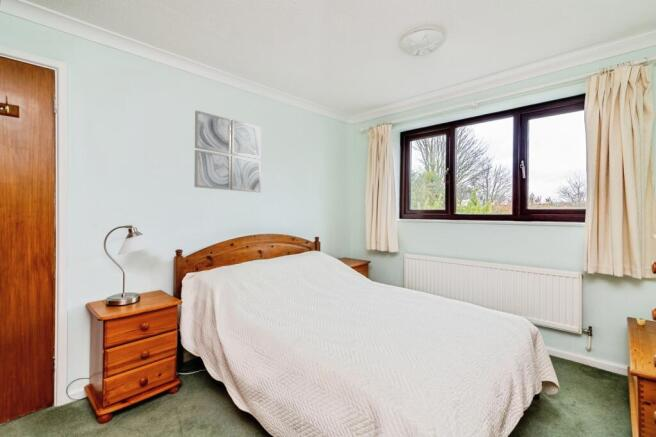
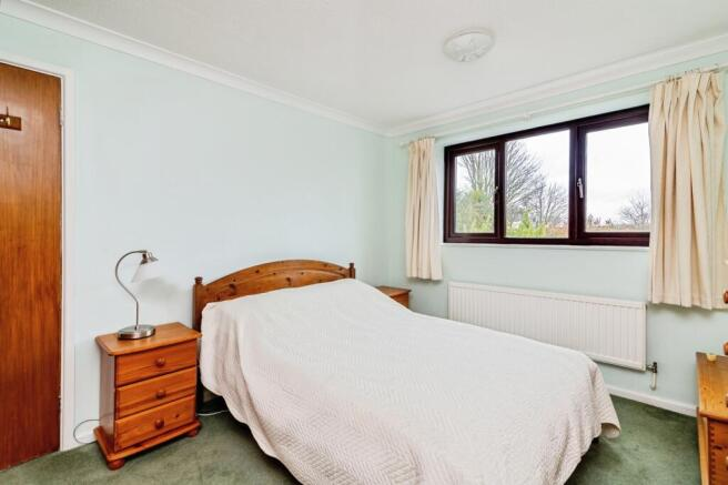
- wall art (229, 155)
